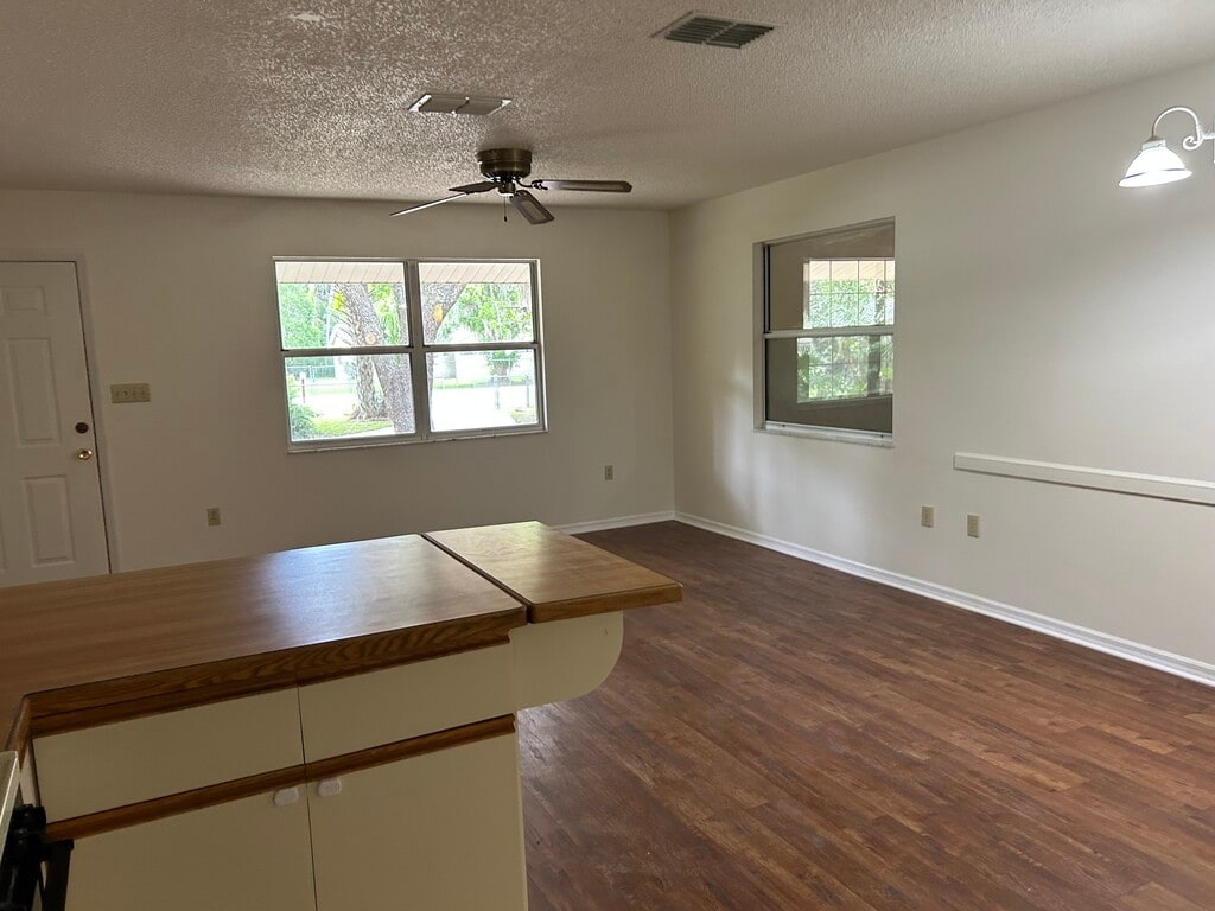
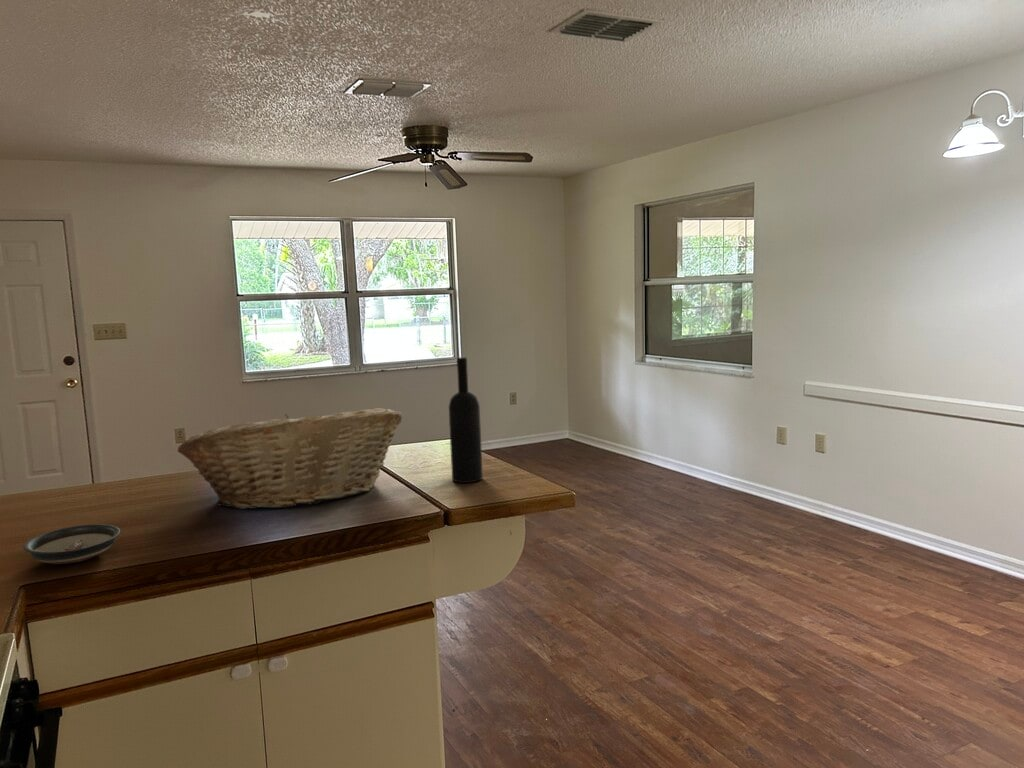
+ wine bottle (464, 418)
+ saucer (74, 546)
+ fruit basket (297, 450)
